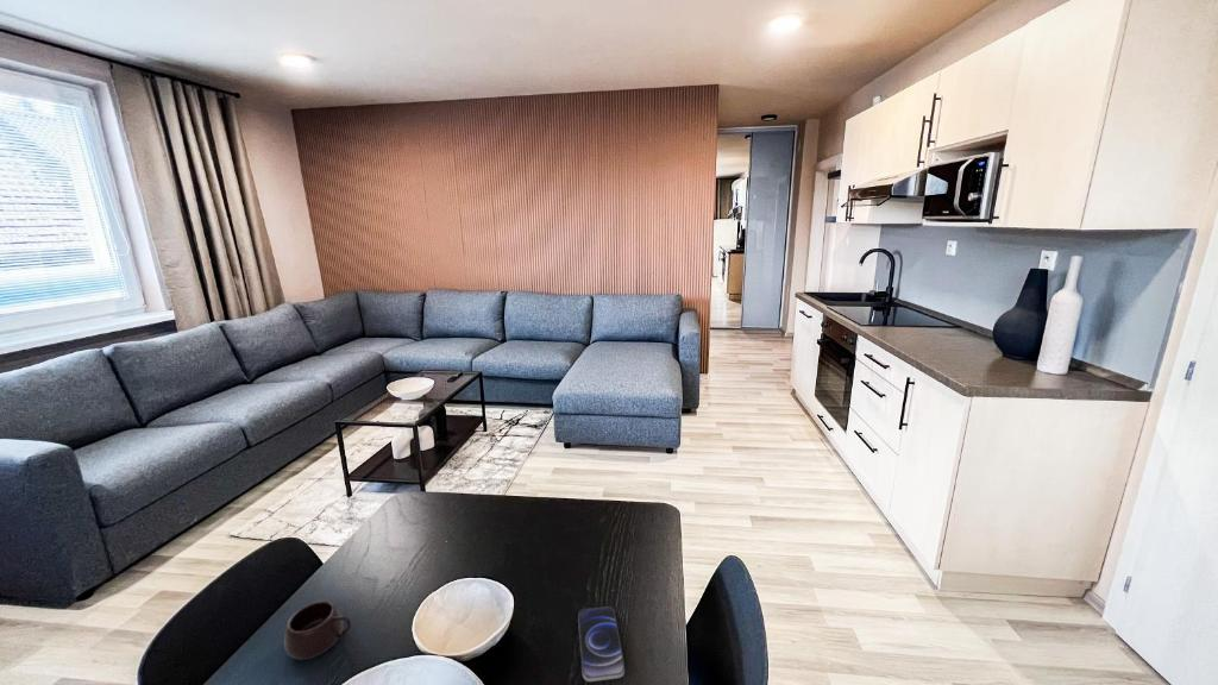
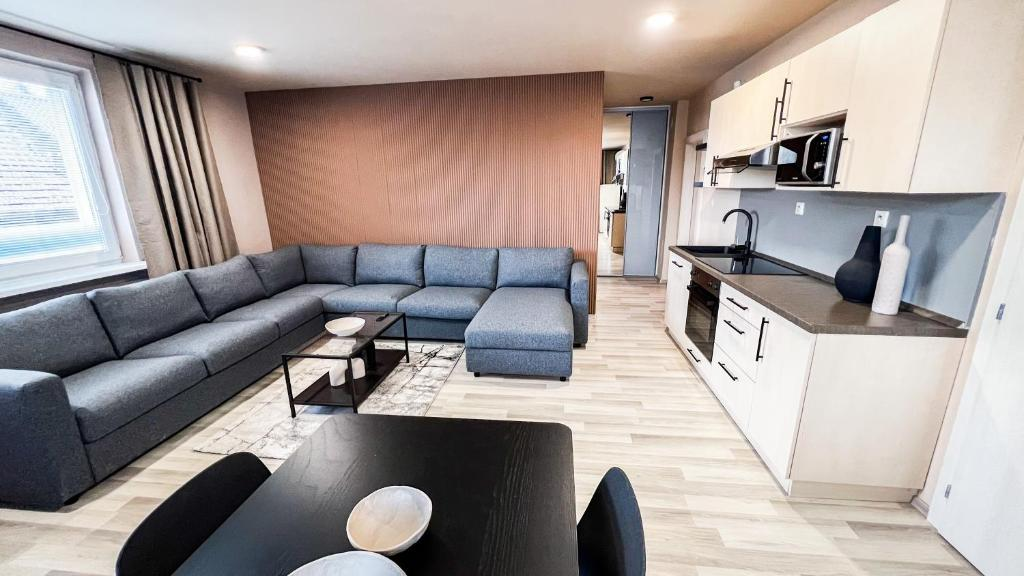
- smartphone (599, 640)
- mug (320, 628)
